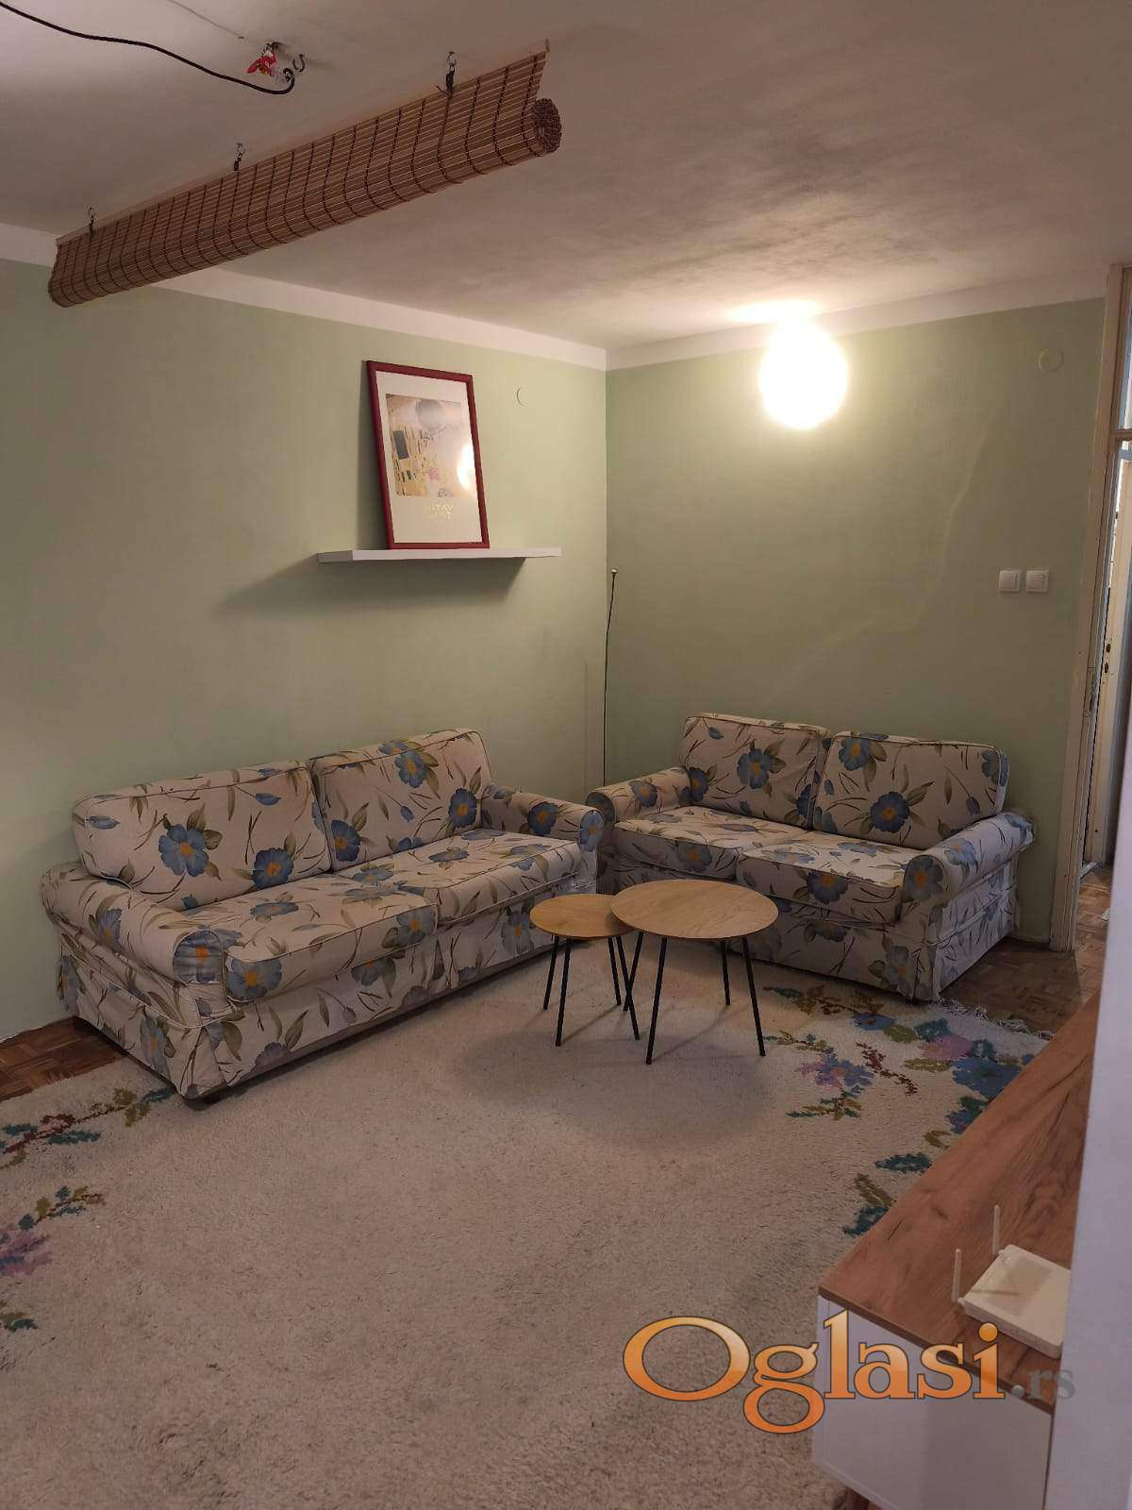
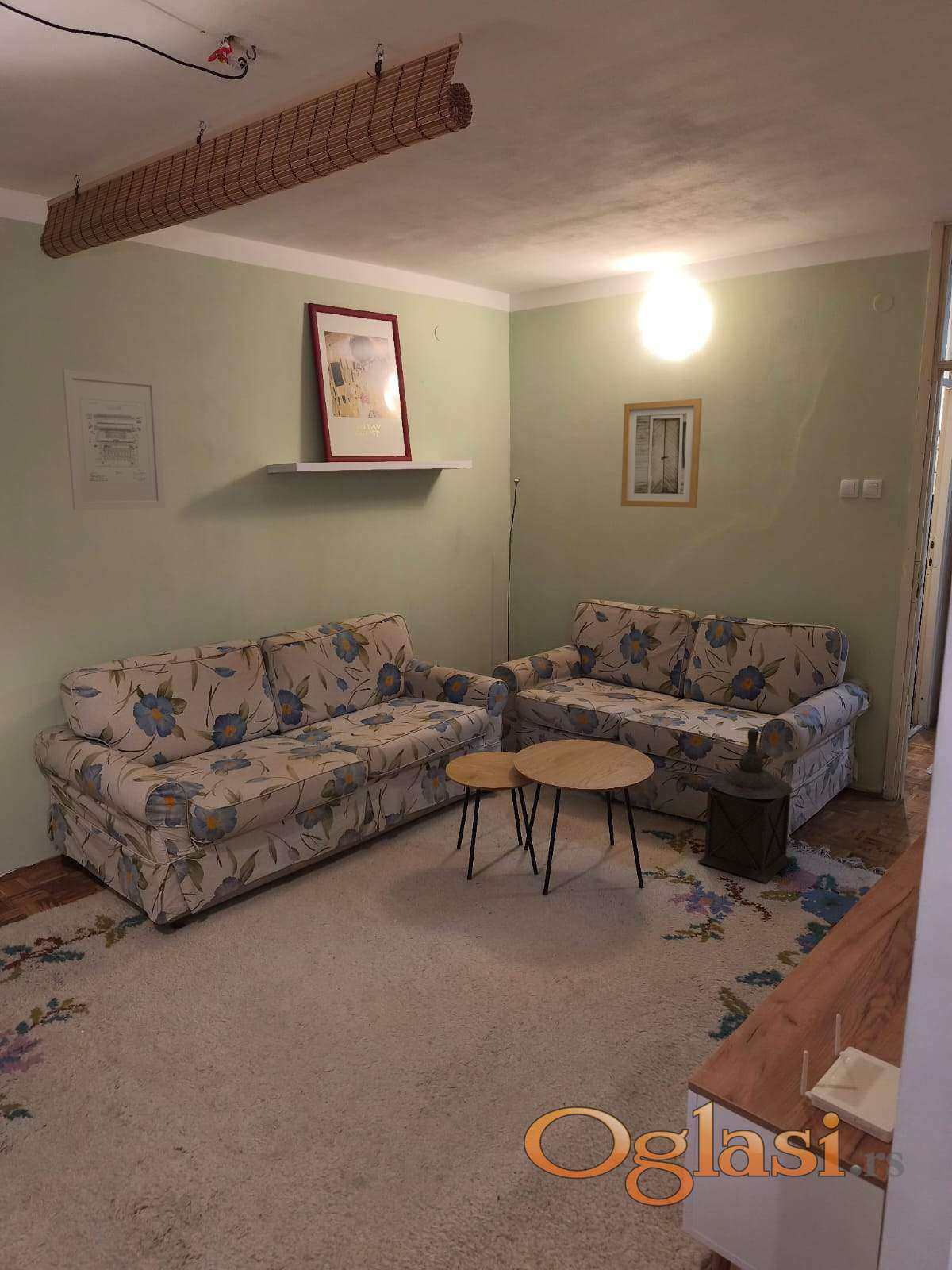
+ wall art (117, 442)
+ wall art (659, 454)
+ lantern (749, 796)
